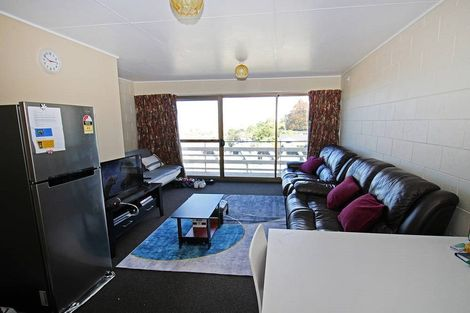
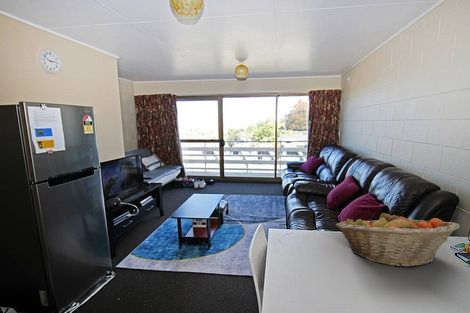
+ fruit basket (392, 232)
